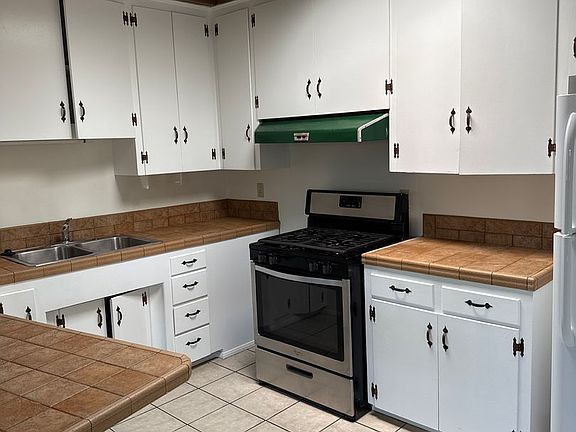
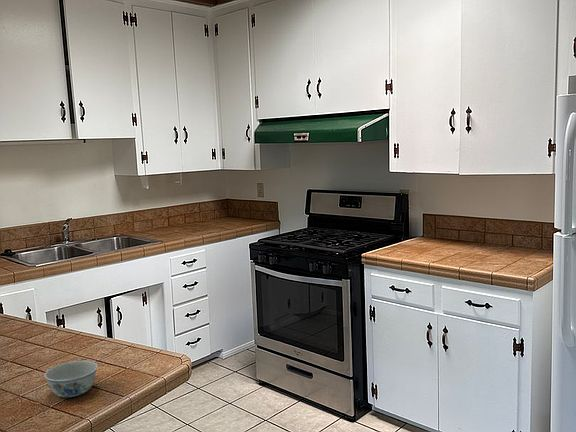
+ bowl (72, 380)
